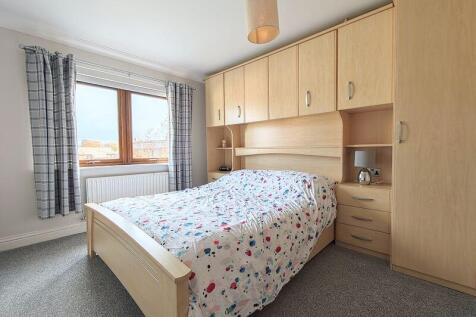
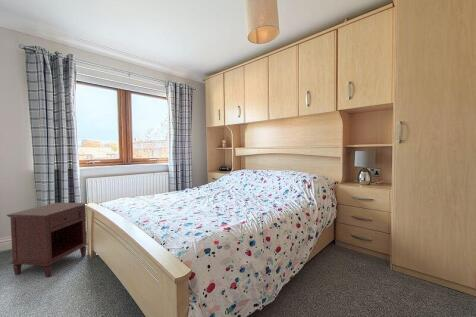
+ nightstand (52, 236)
